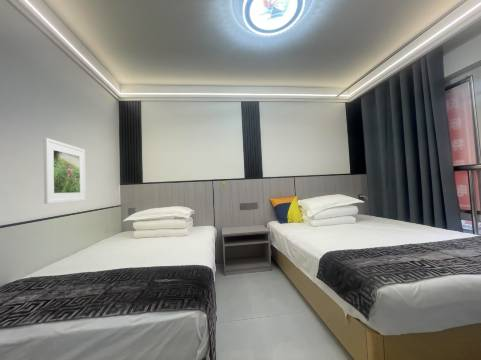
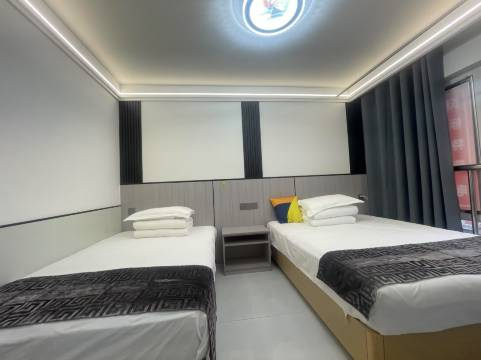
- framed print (67, 173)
